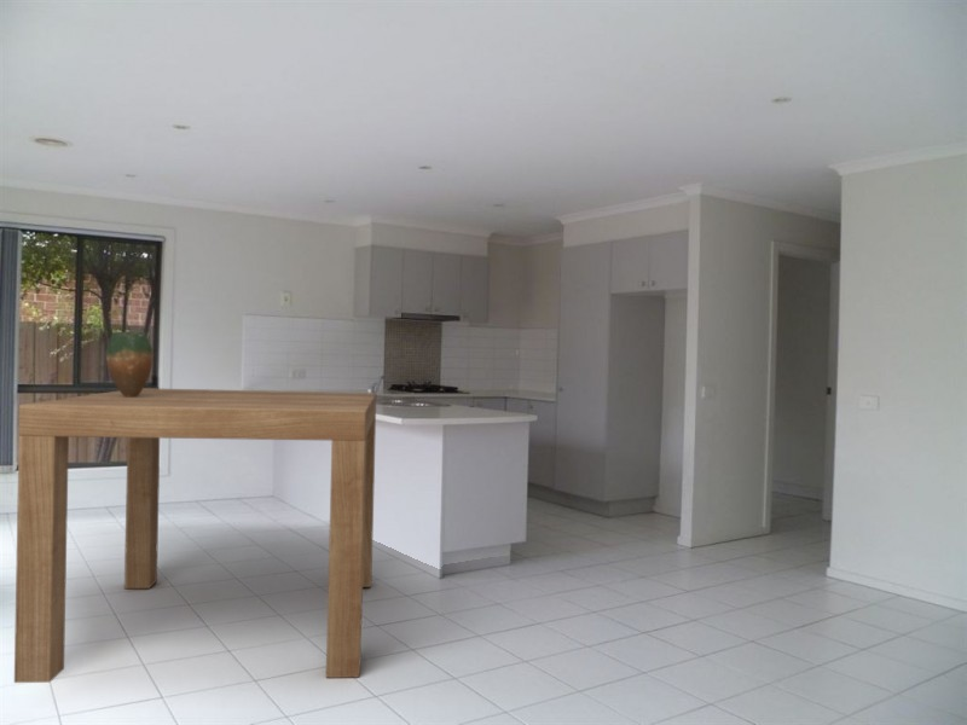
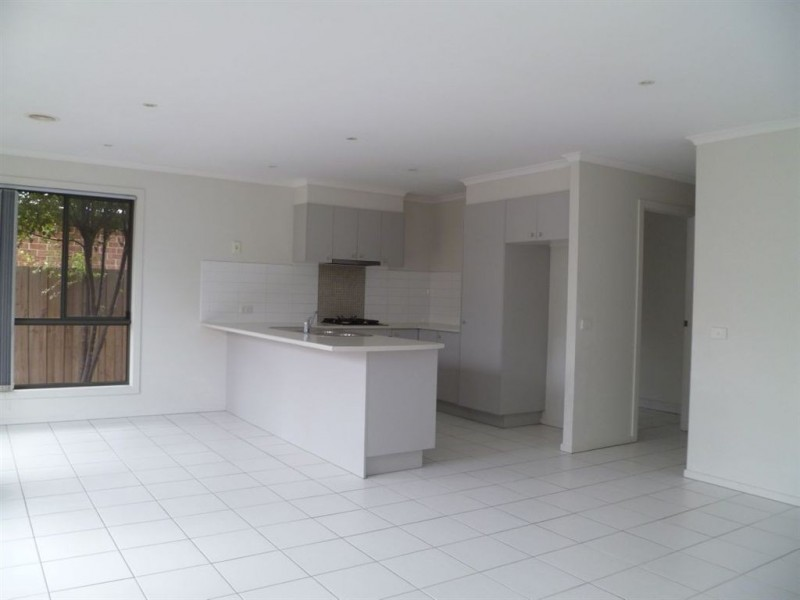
- table (230, 437)
- vase (129, 362)
